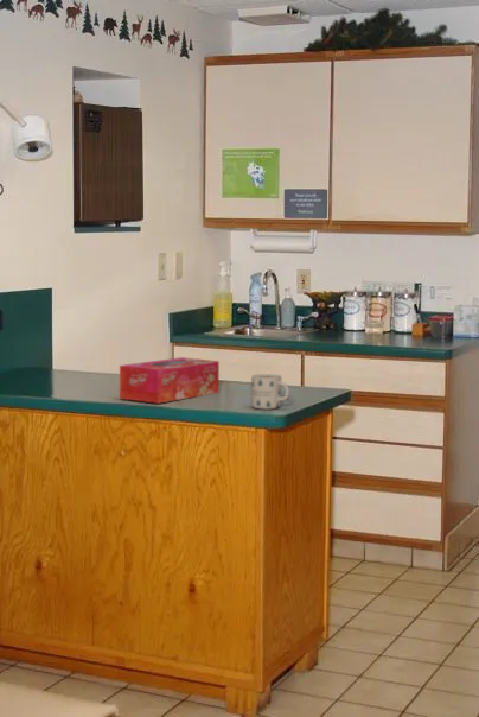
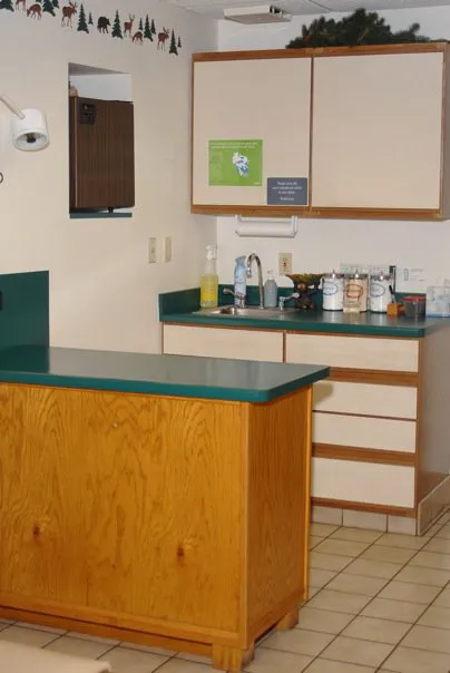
- tissue box (170, 379)
- mug (270, 392)
